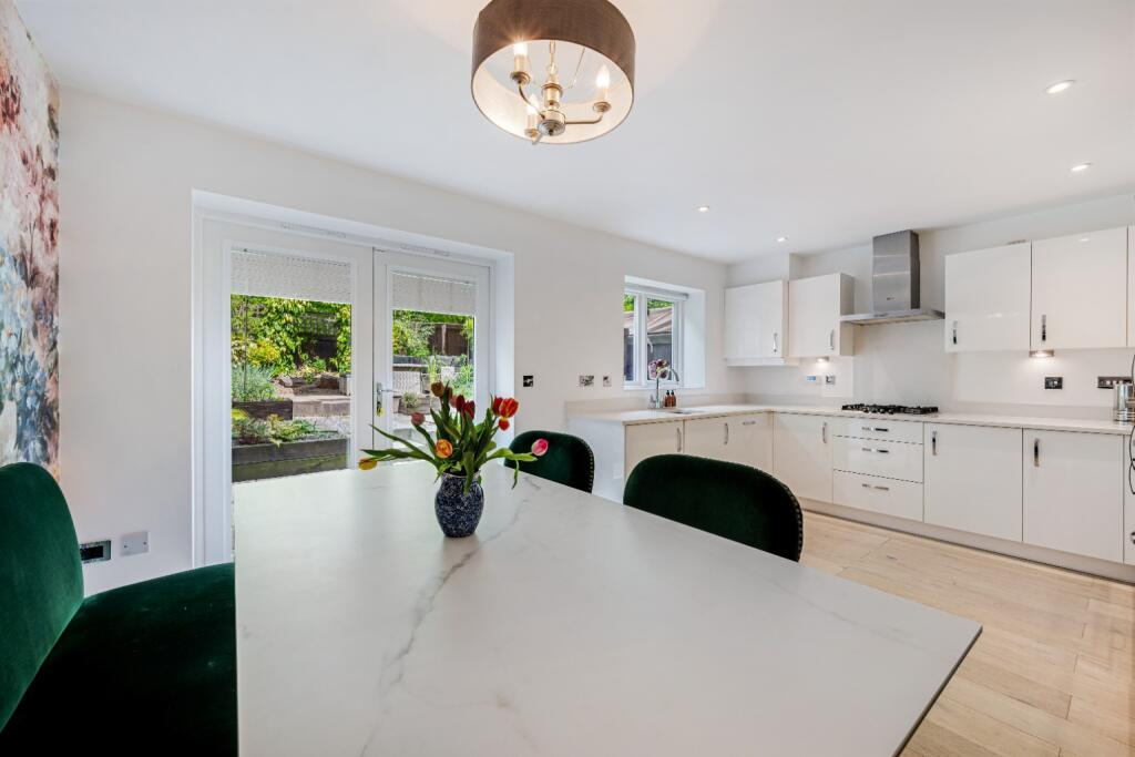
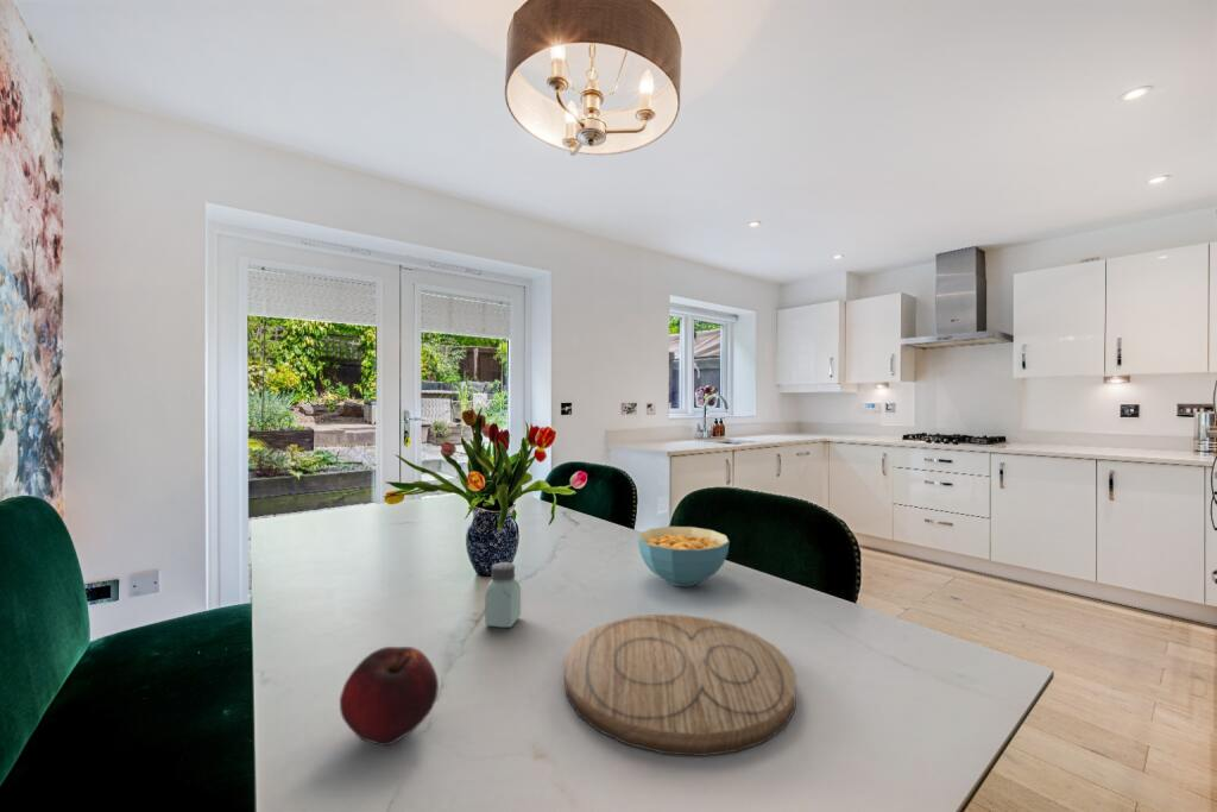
+ cutting board (676, 669)
+ cereal bowl (682, 559)
+ fruit (390, 694)
+ saltshaker (503, 593)
